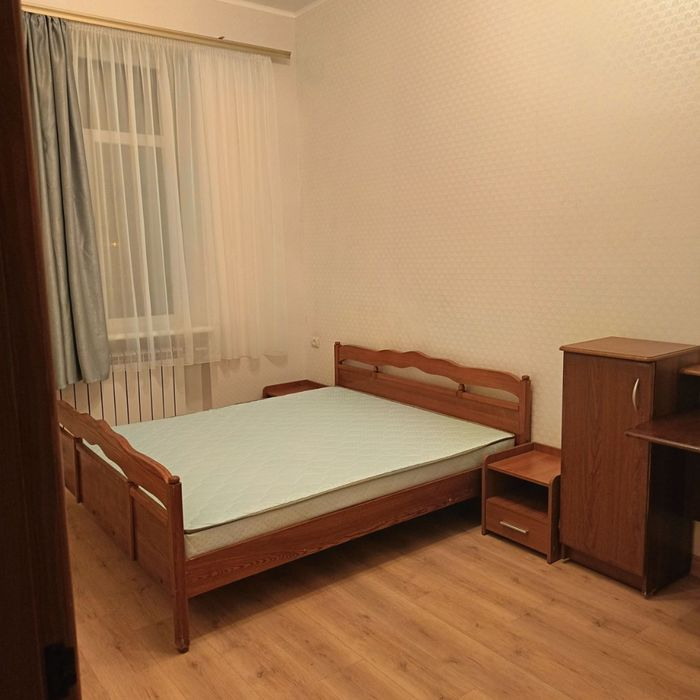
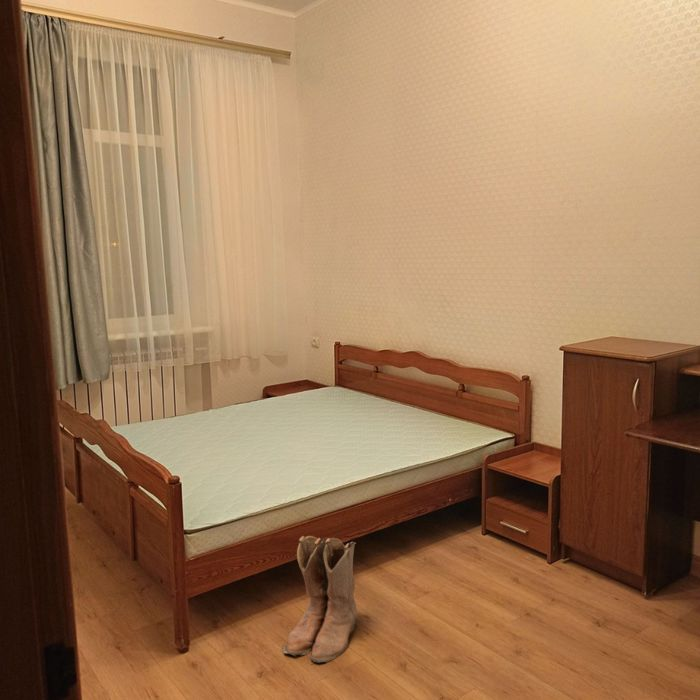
+ boots (320, 592)
